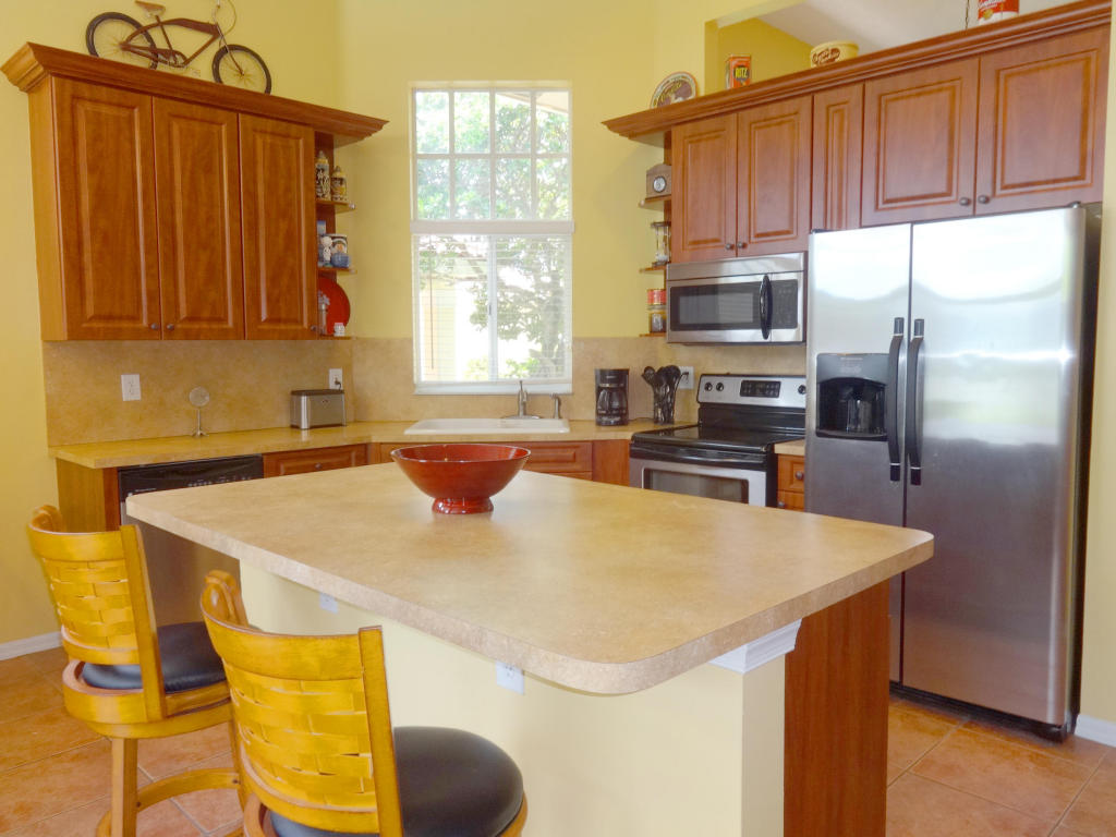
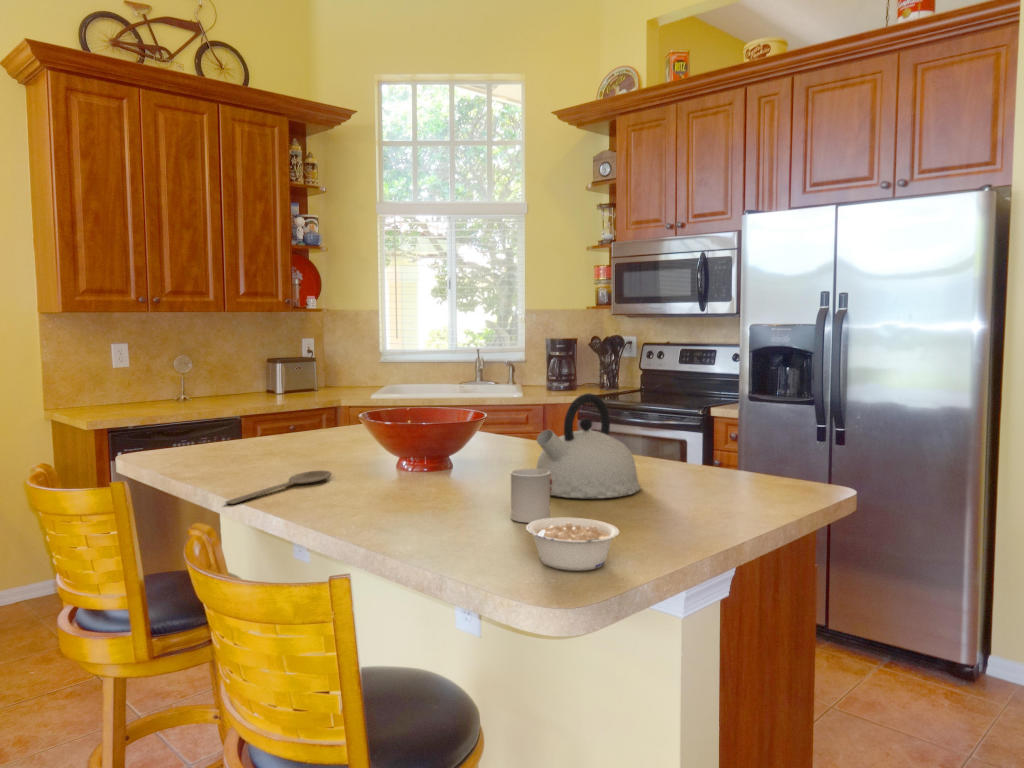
+ legume (575, 542)
+ cup (535, 493)
+ wooden spoon (281, 485)
+ kettle (582, 441)
